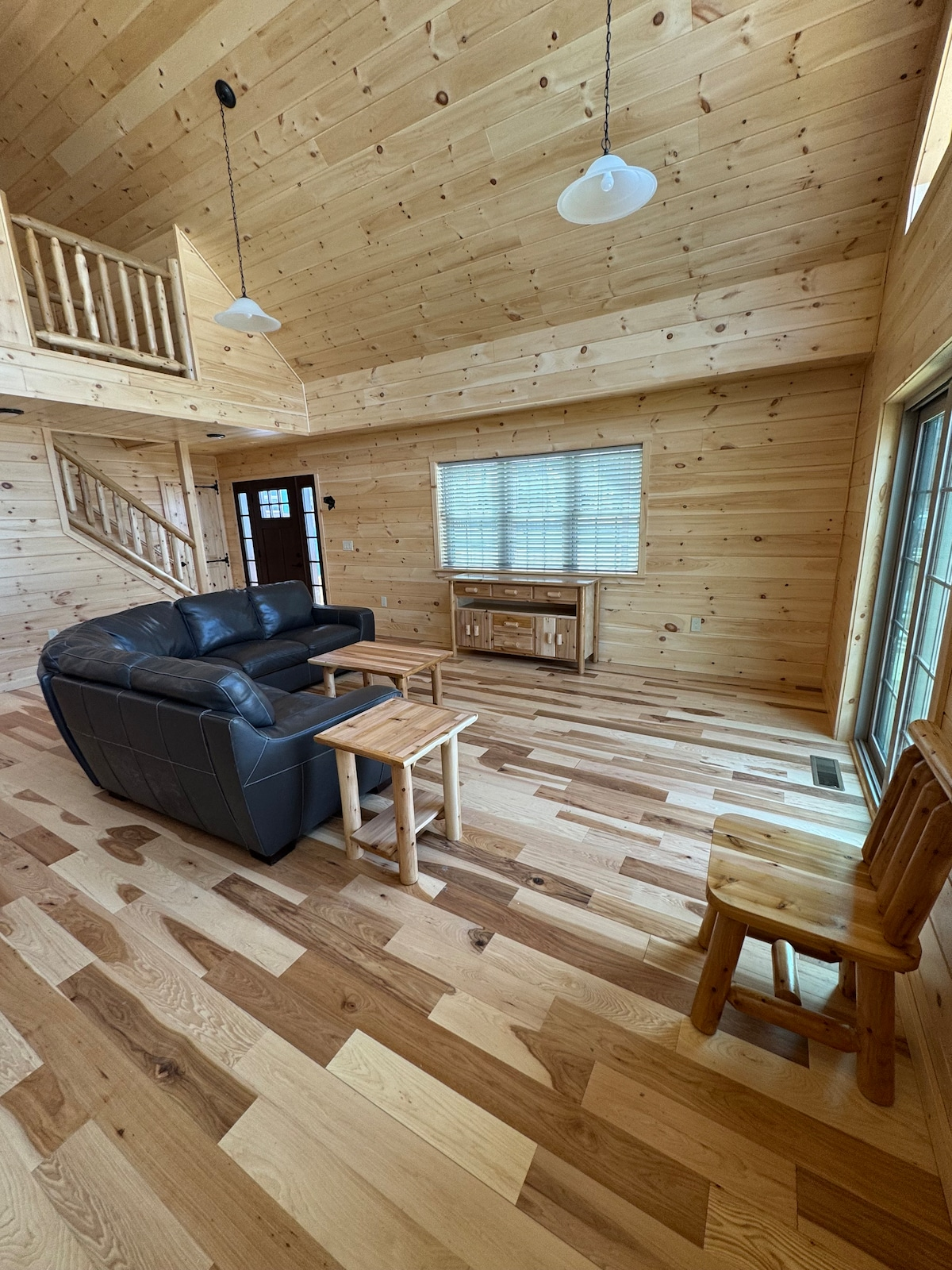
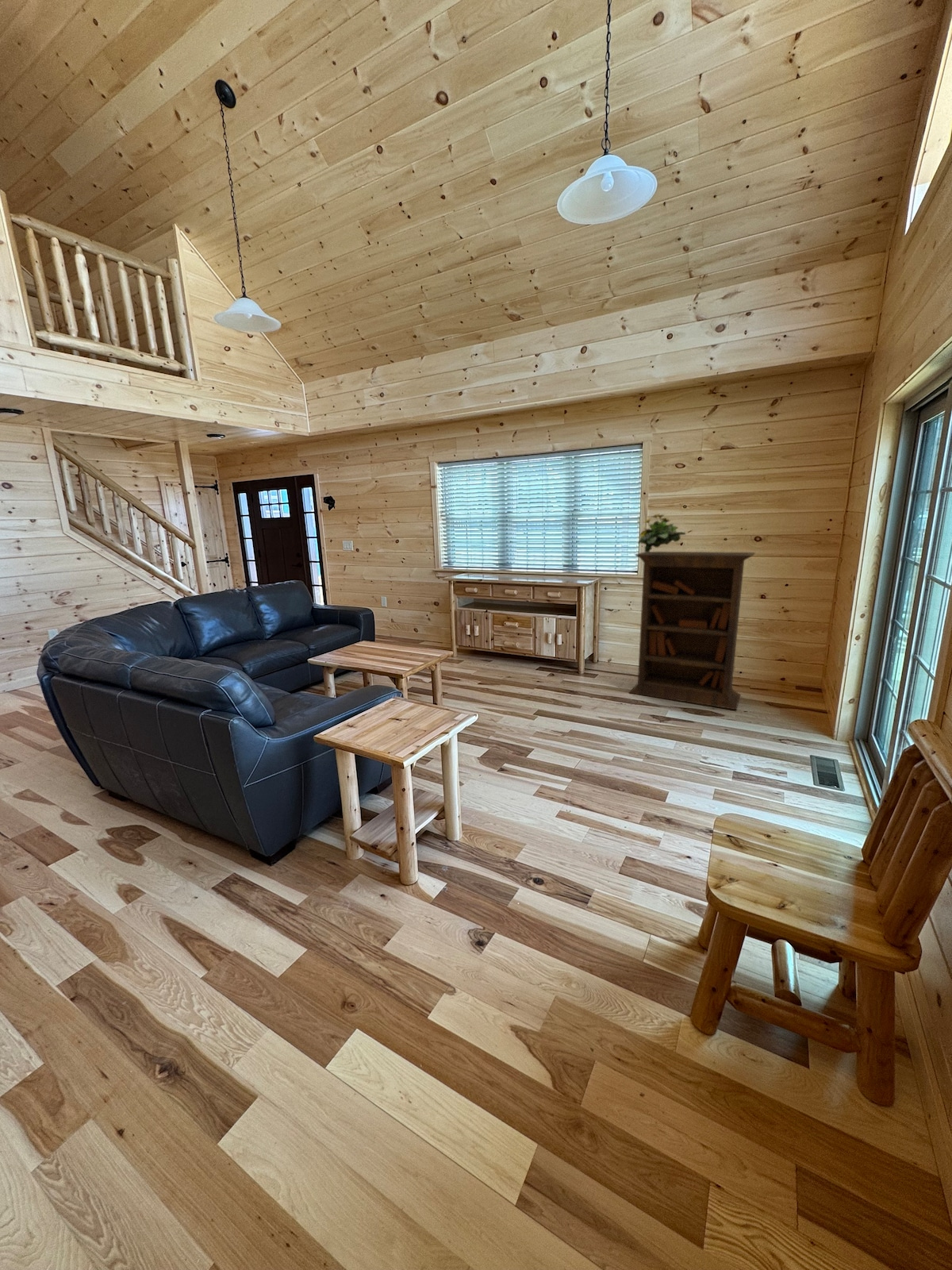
+ bookcase (689, 625)
+ flowering plant (661, 533)
